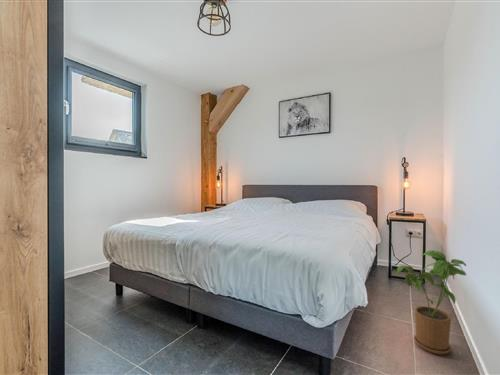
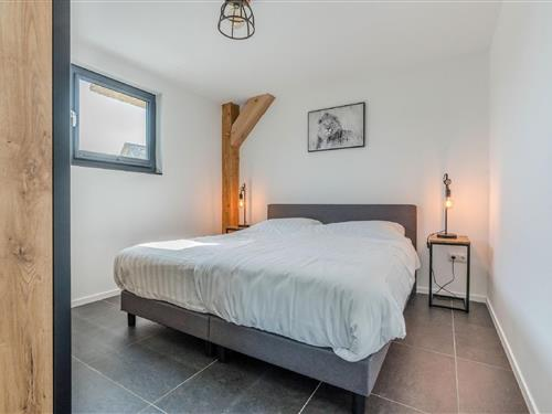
- house plant (427, 297)
